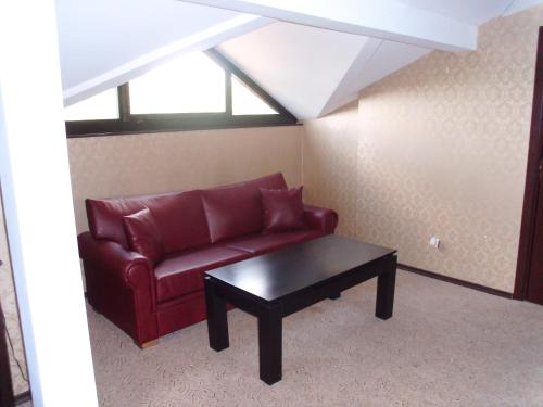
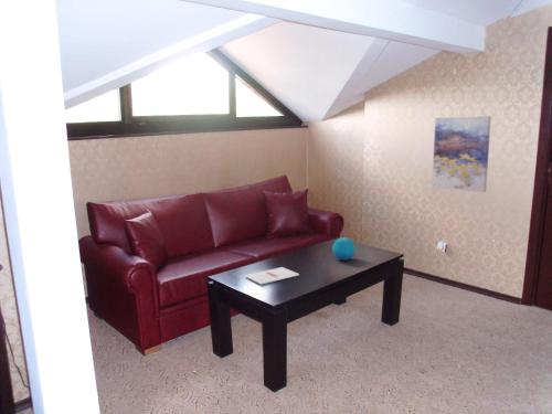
+ decorative orb (343, 248)
+ wall art (459, 153)
+ magazine (272, 275)
